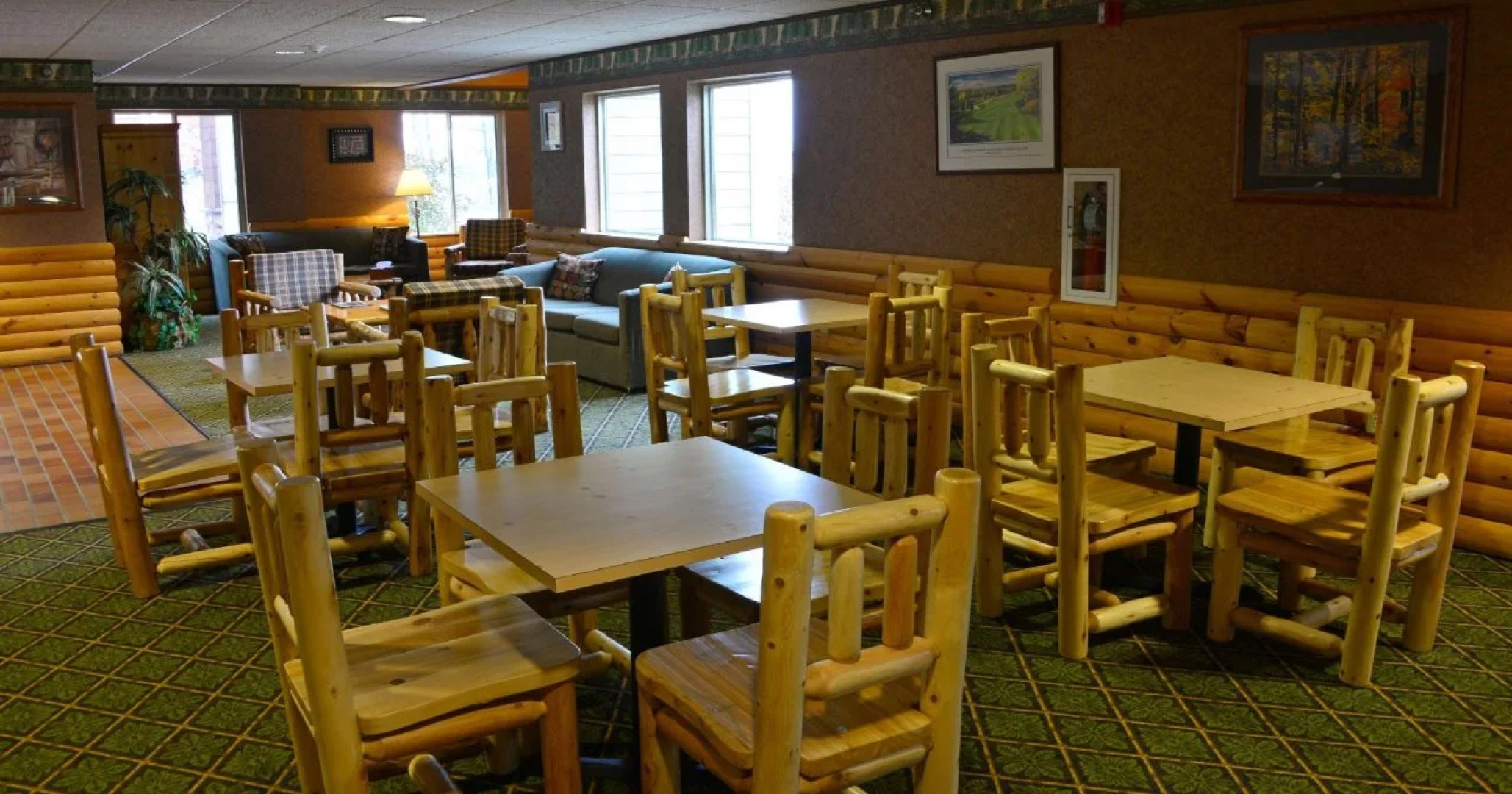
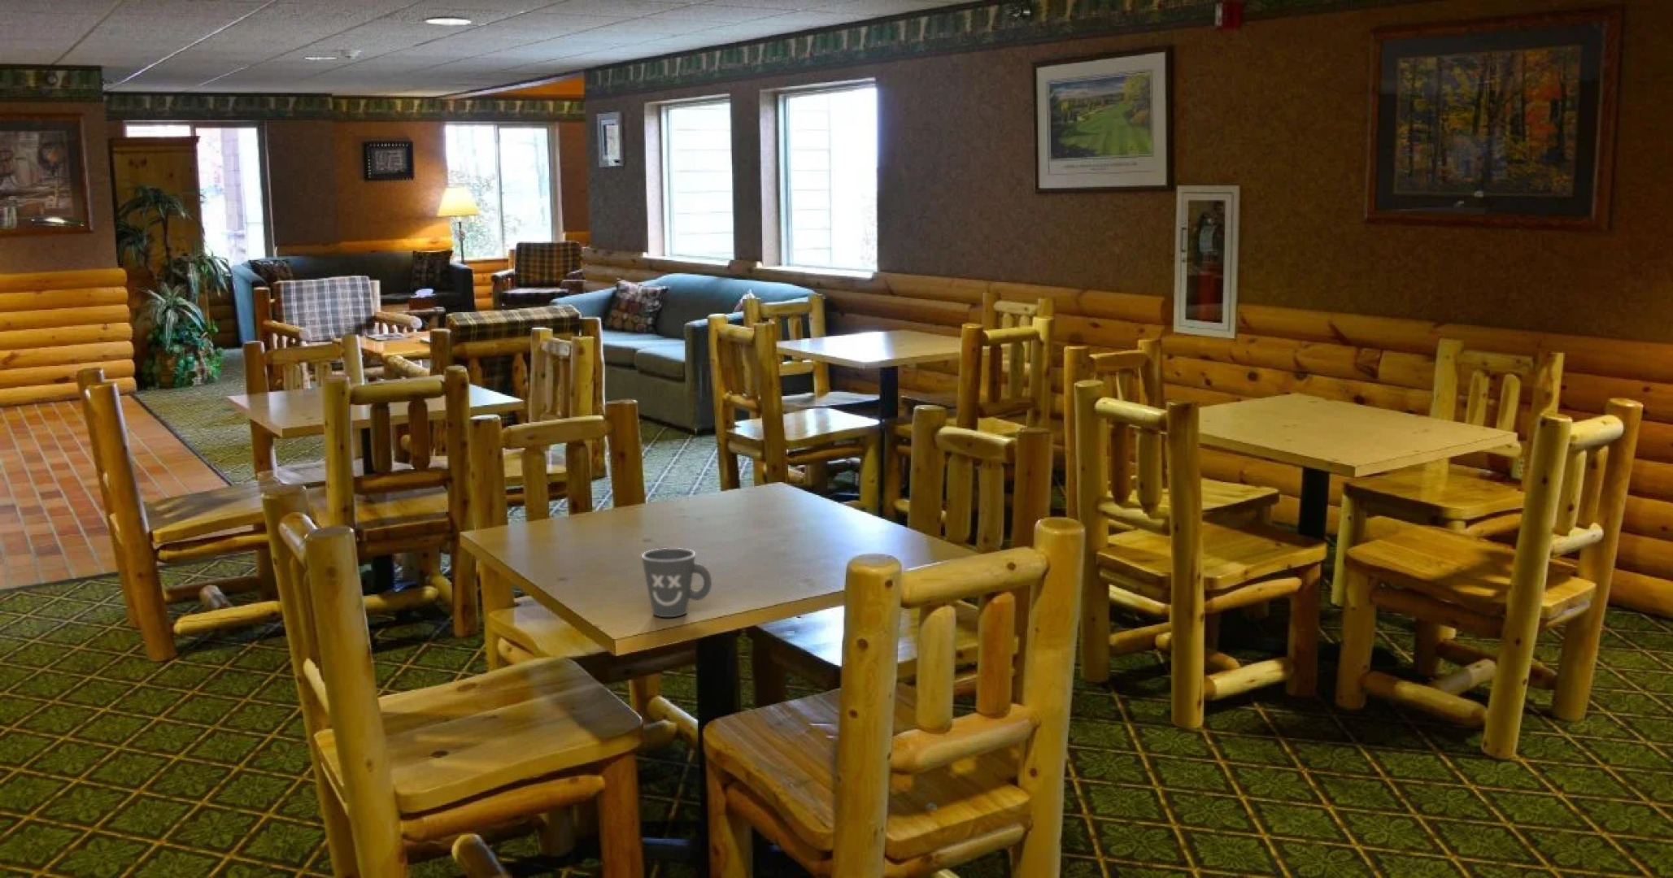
+ mug (677, 583)
